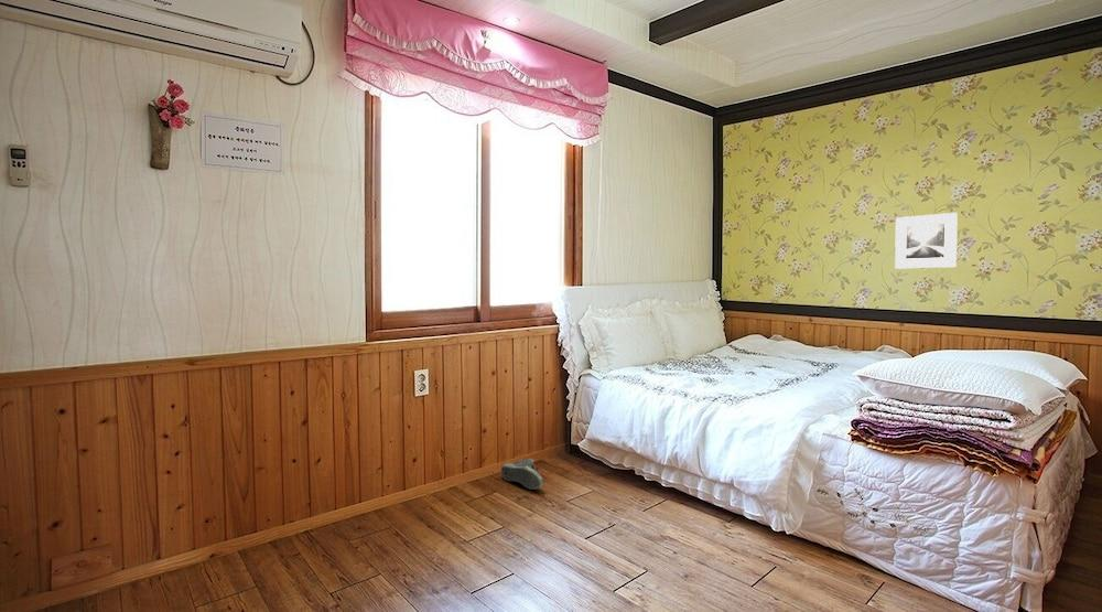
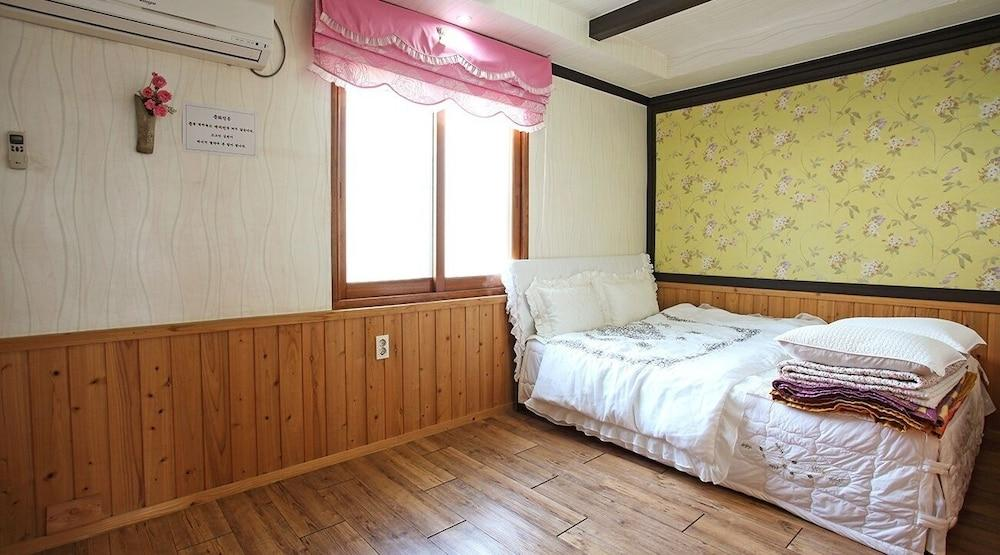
- sneaker (530, 472)
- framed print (925, 241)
